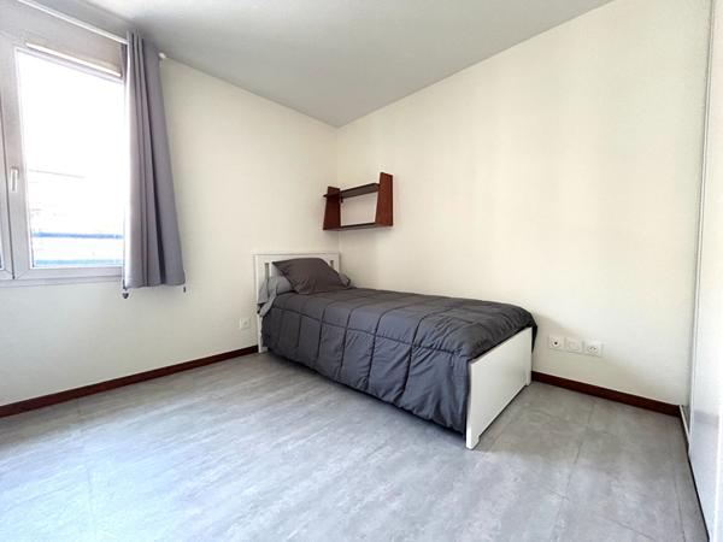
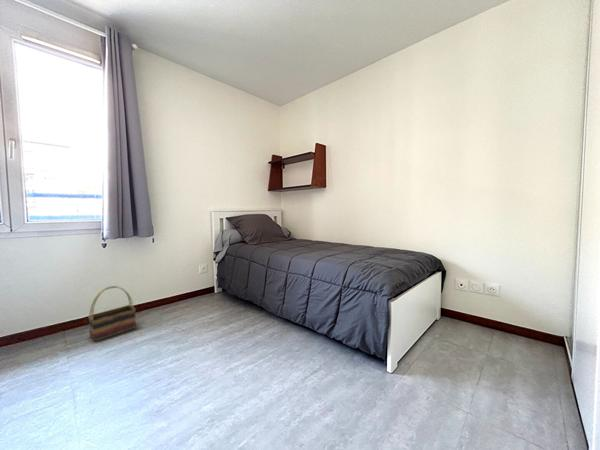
+ basket (112, 309)
